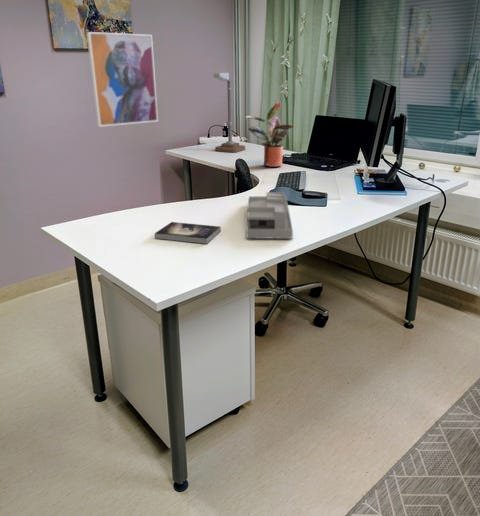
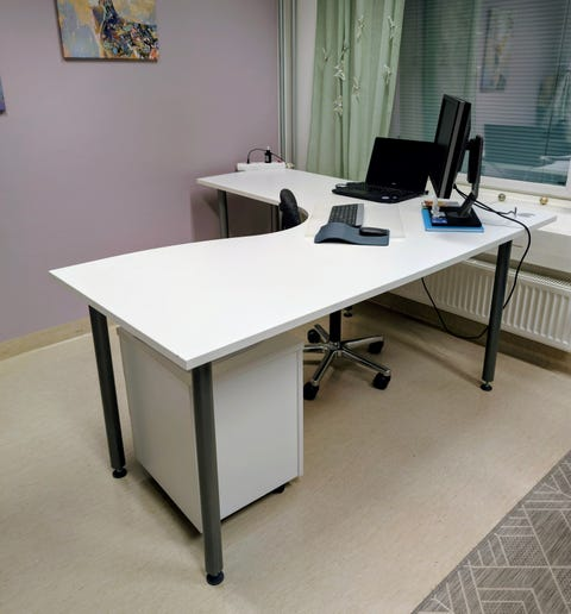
- book (188, 232)
- wall art (125, 80)
- desk organizer (268, 209)
- potted plant (267, 136)
- desk lamp (228, 112)
